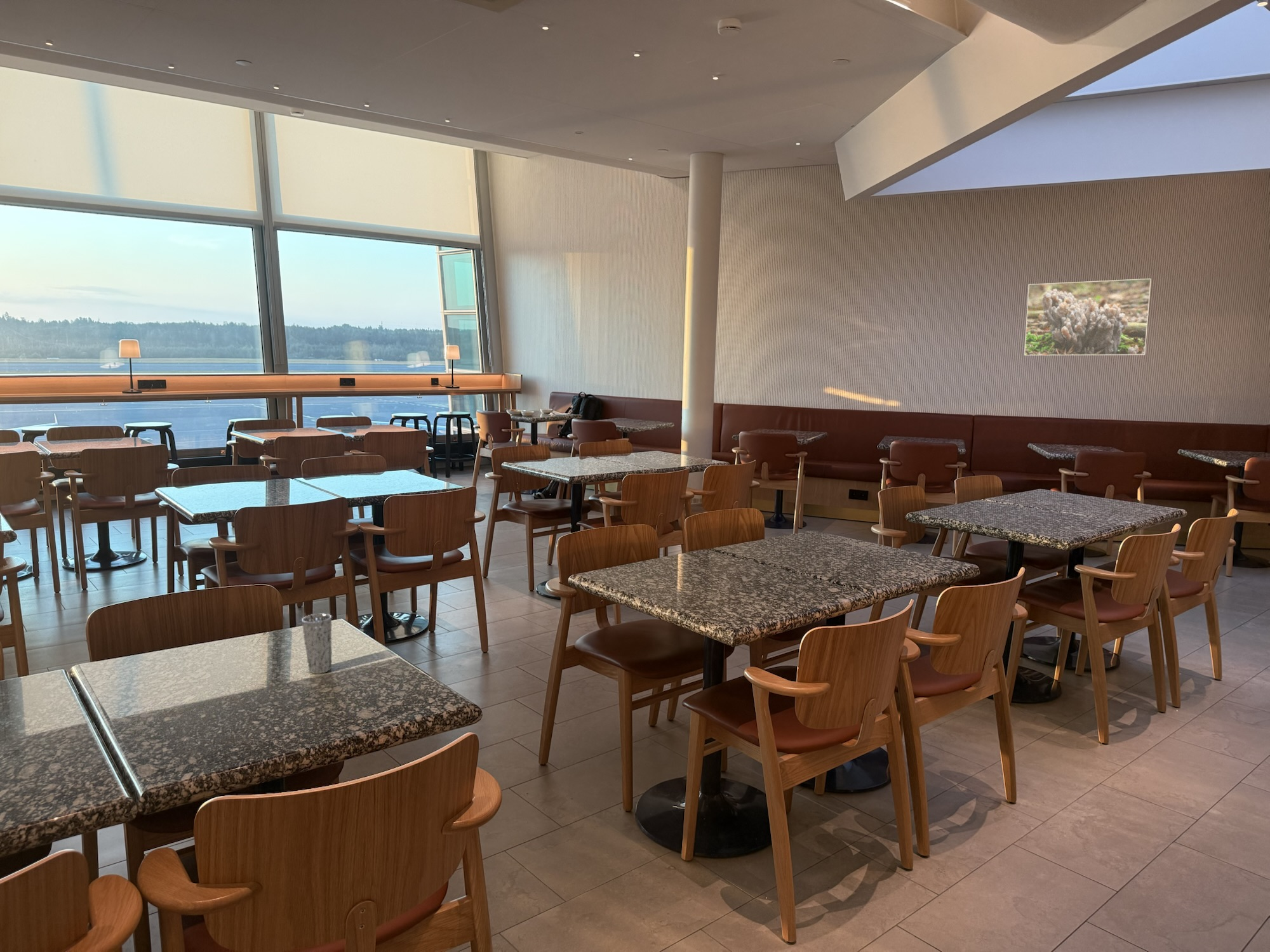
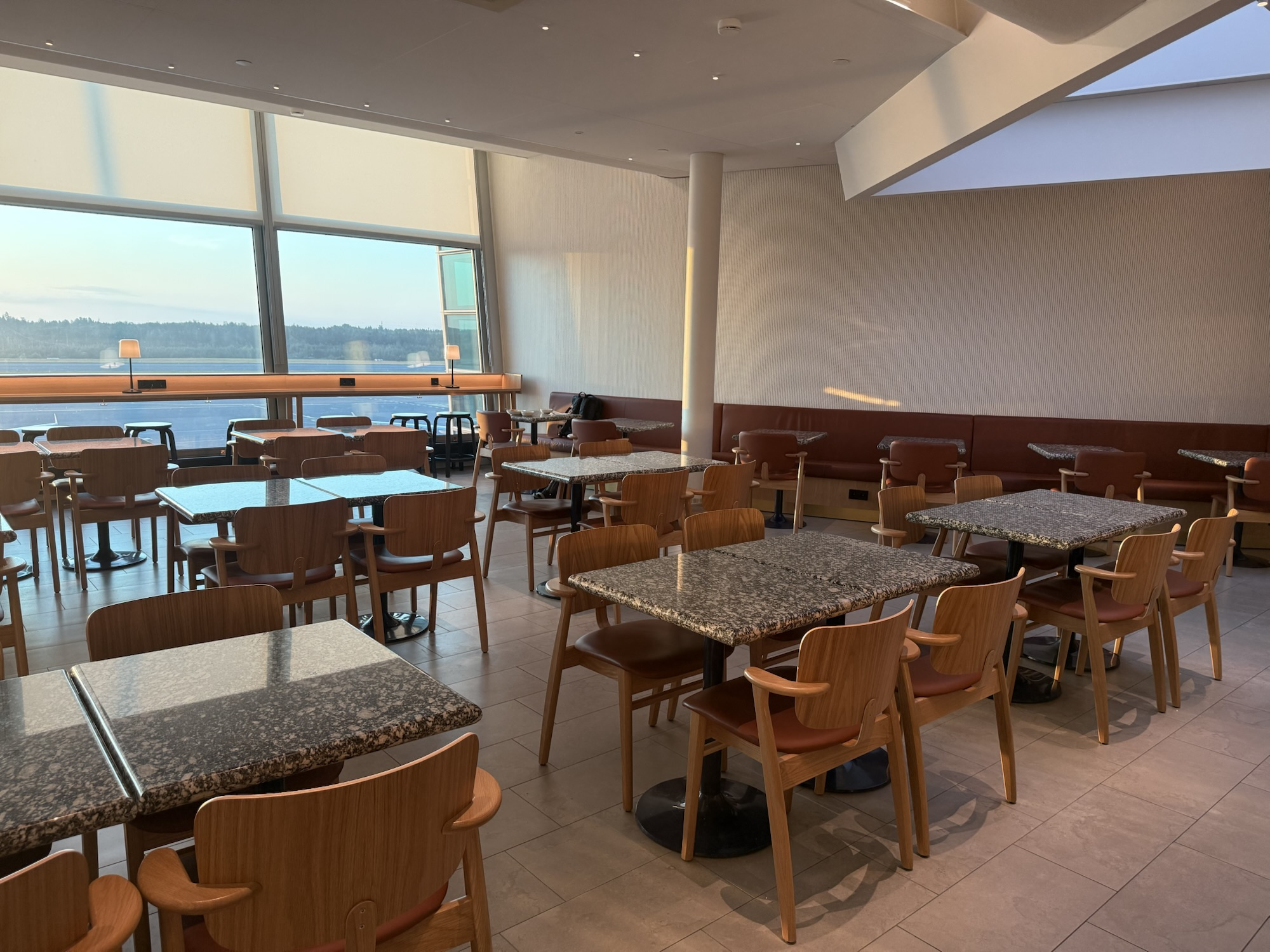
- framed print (1085, 318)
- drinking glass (318, 644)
